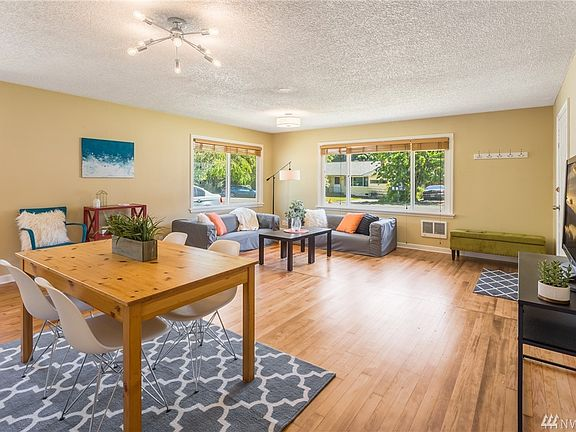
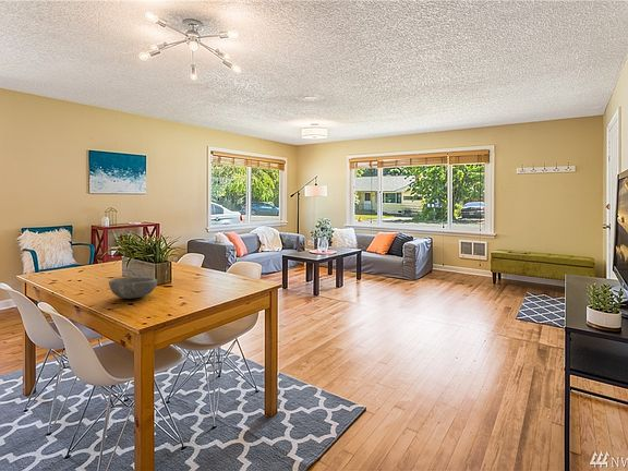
+ bowl (133, 288)
